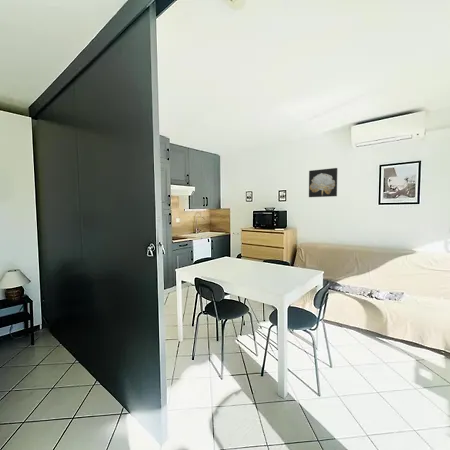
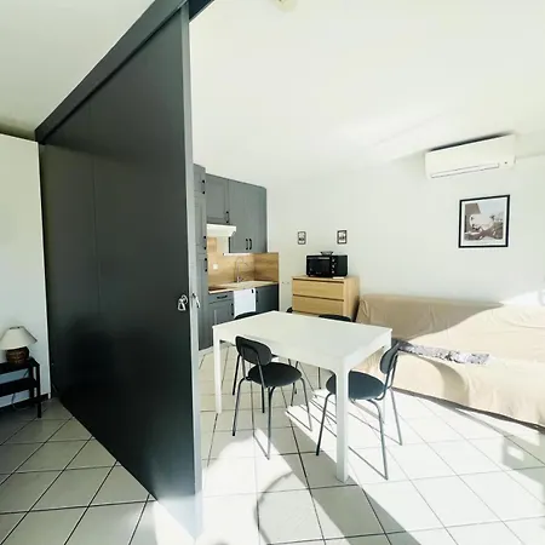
- wall art (322, 183)
